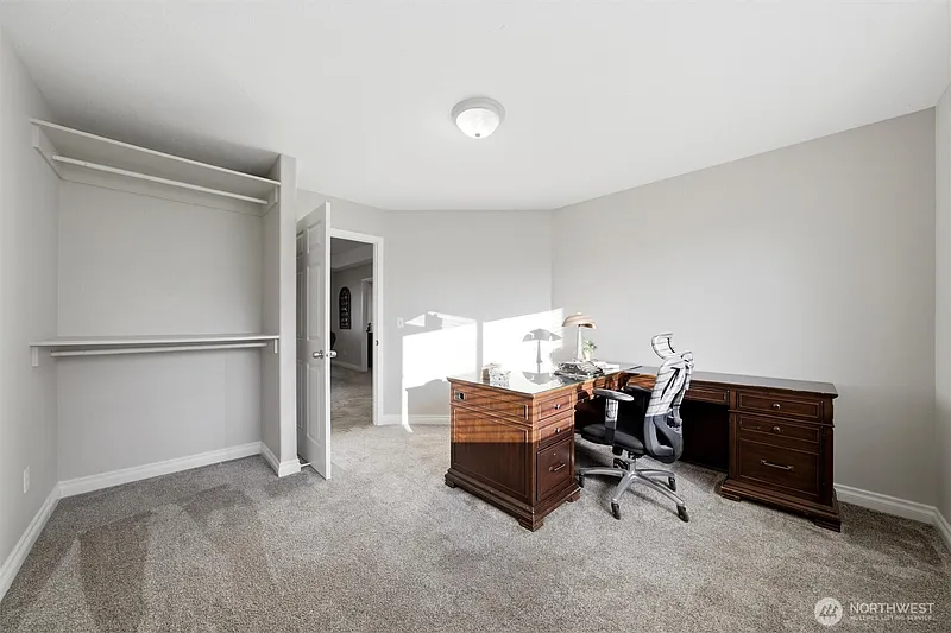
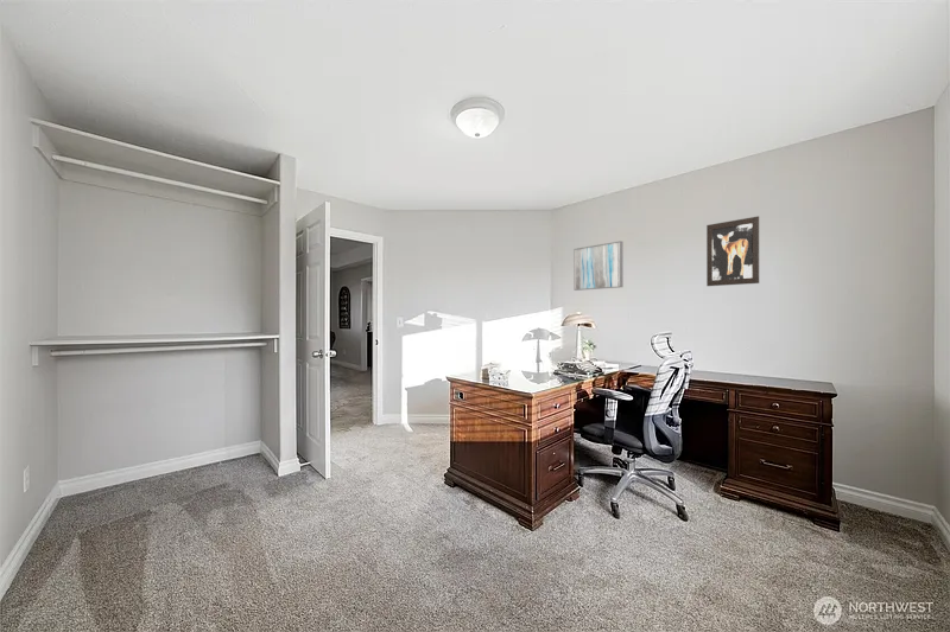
+ wall art (732, 253)
+ wall art (596, 267)
